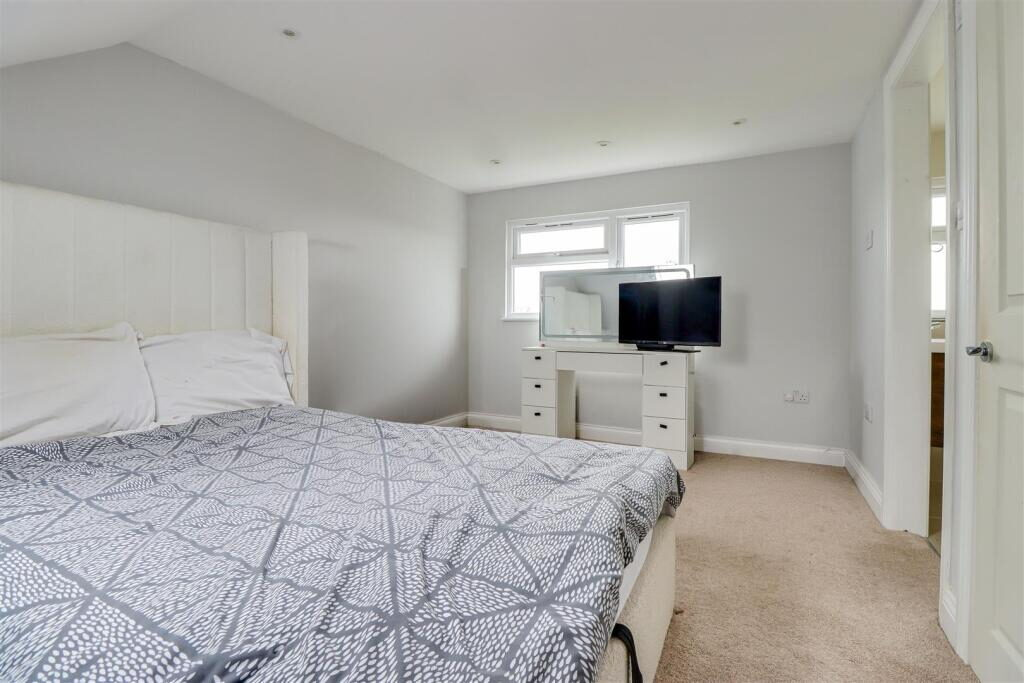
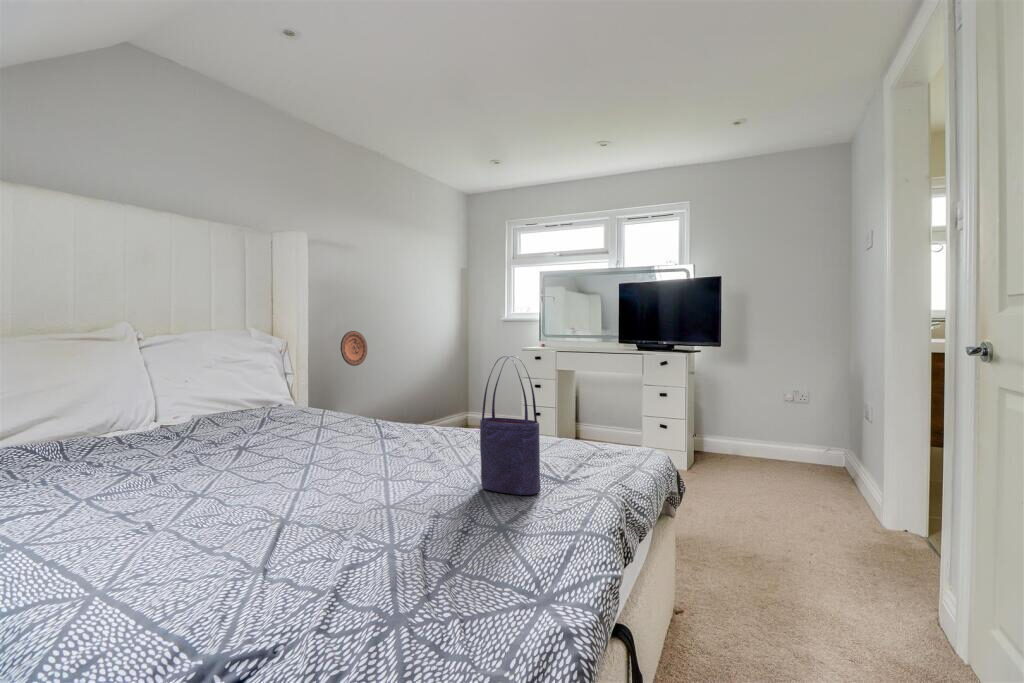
+ tote bag (509, 422)
+ decorative plate (353, 348)
